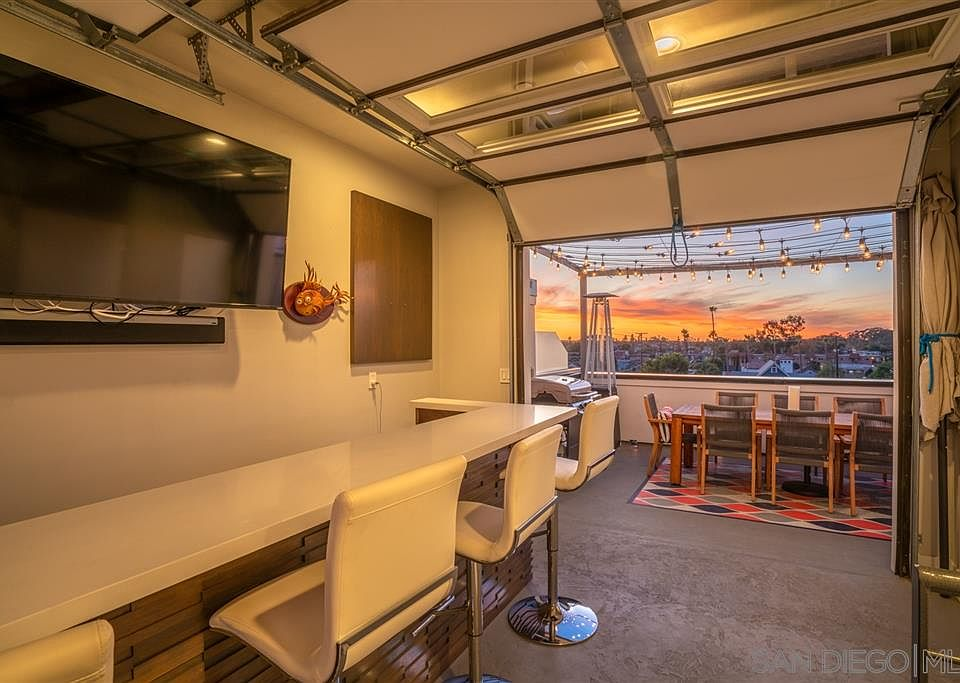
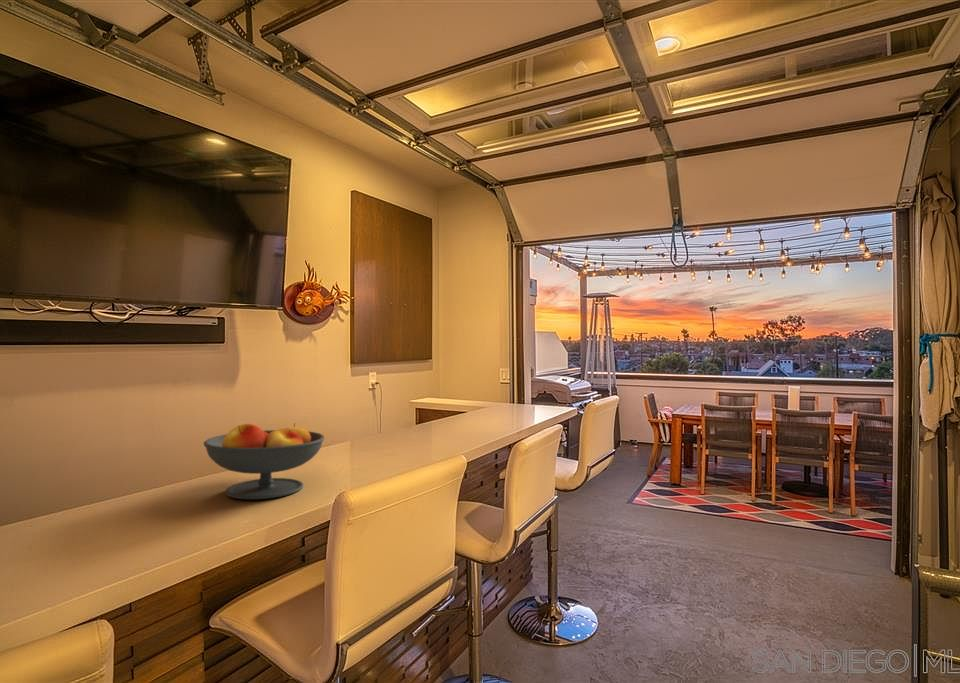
+ fruit bowl (266, 454)
